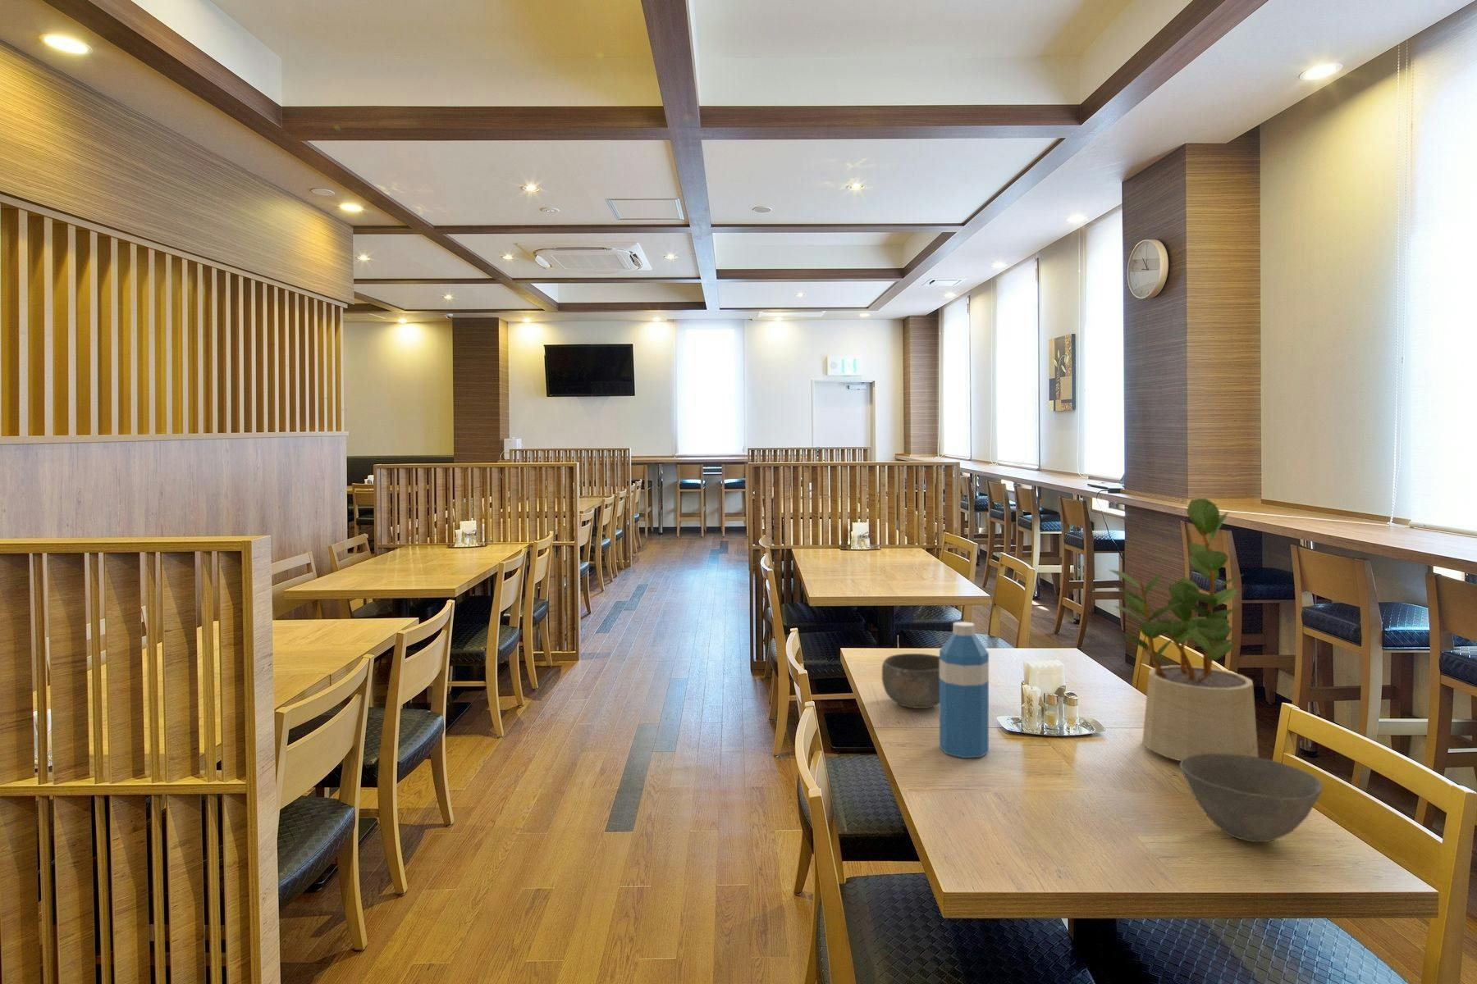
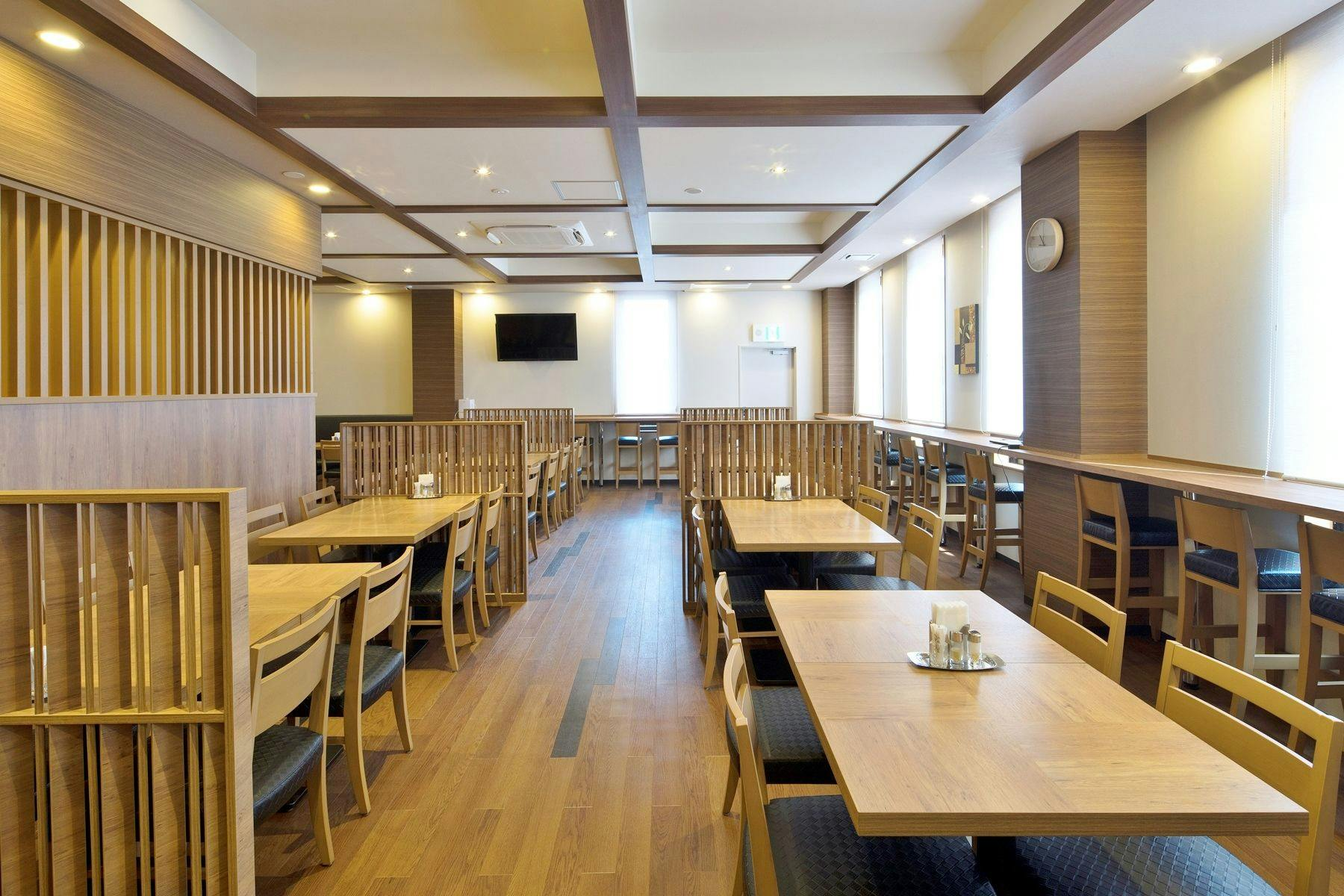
- potted plant (1184, 626)
- water bottle (964, 686)
- bowl (917, 682)
- bowl (1248, 804)
